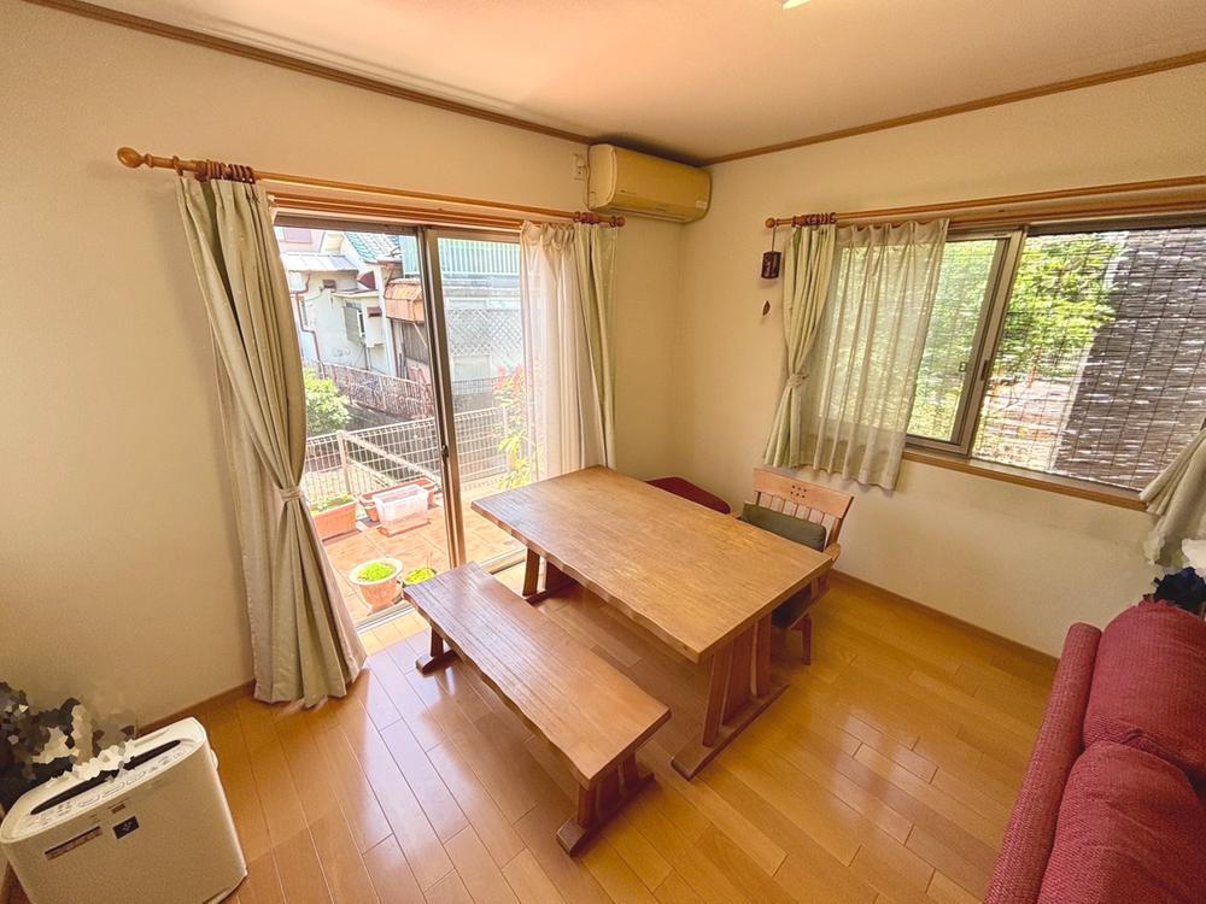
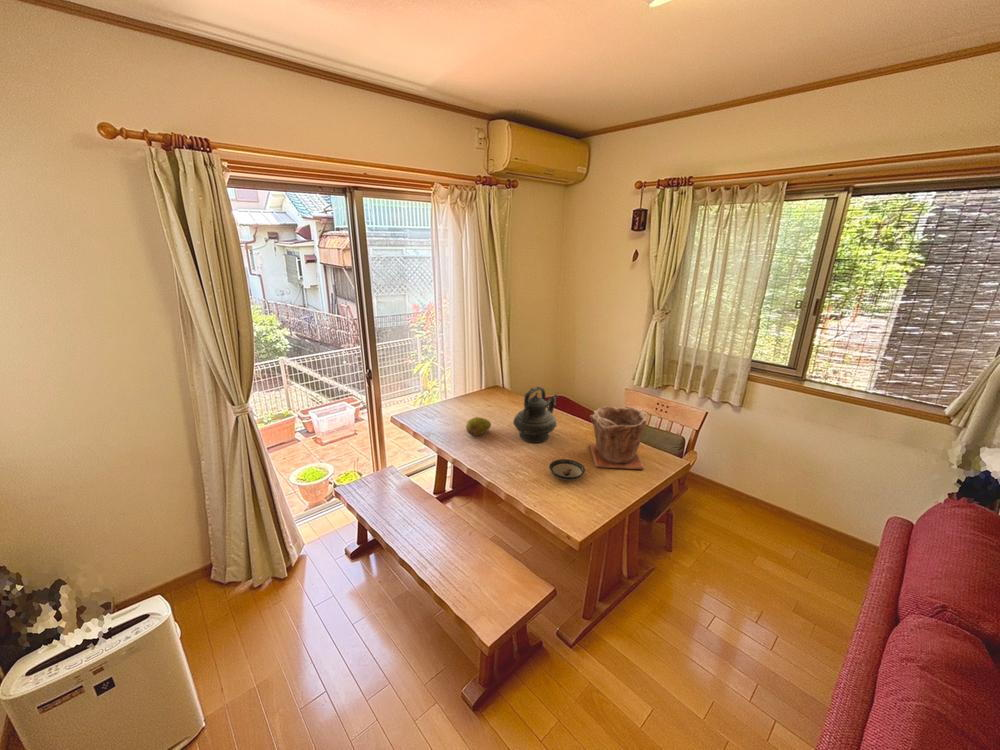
+ fruit (478, 425)
+ saucer (566, 471)
+ teapot (540, 410)
+ plant pot (617, 434)
